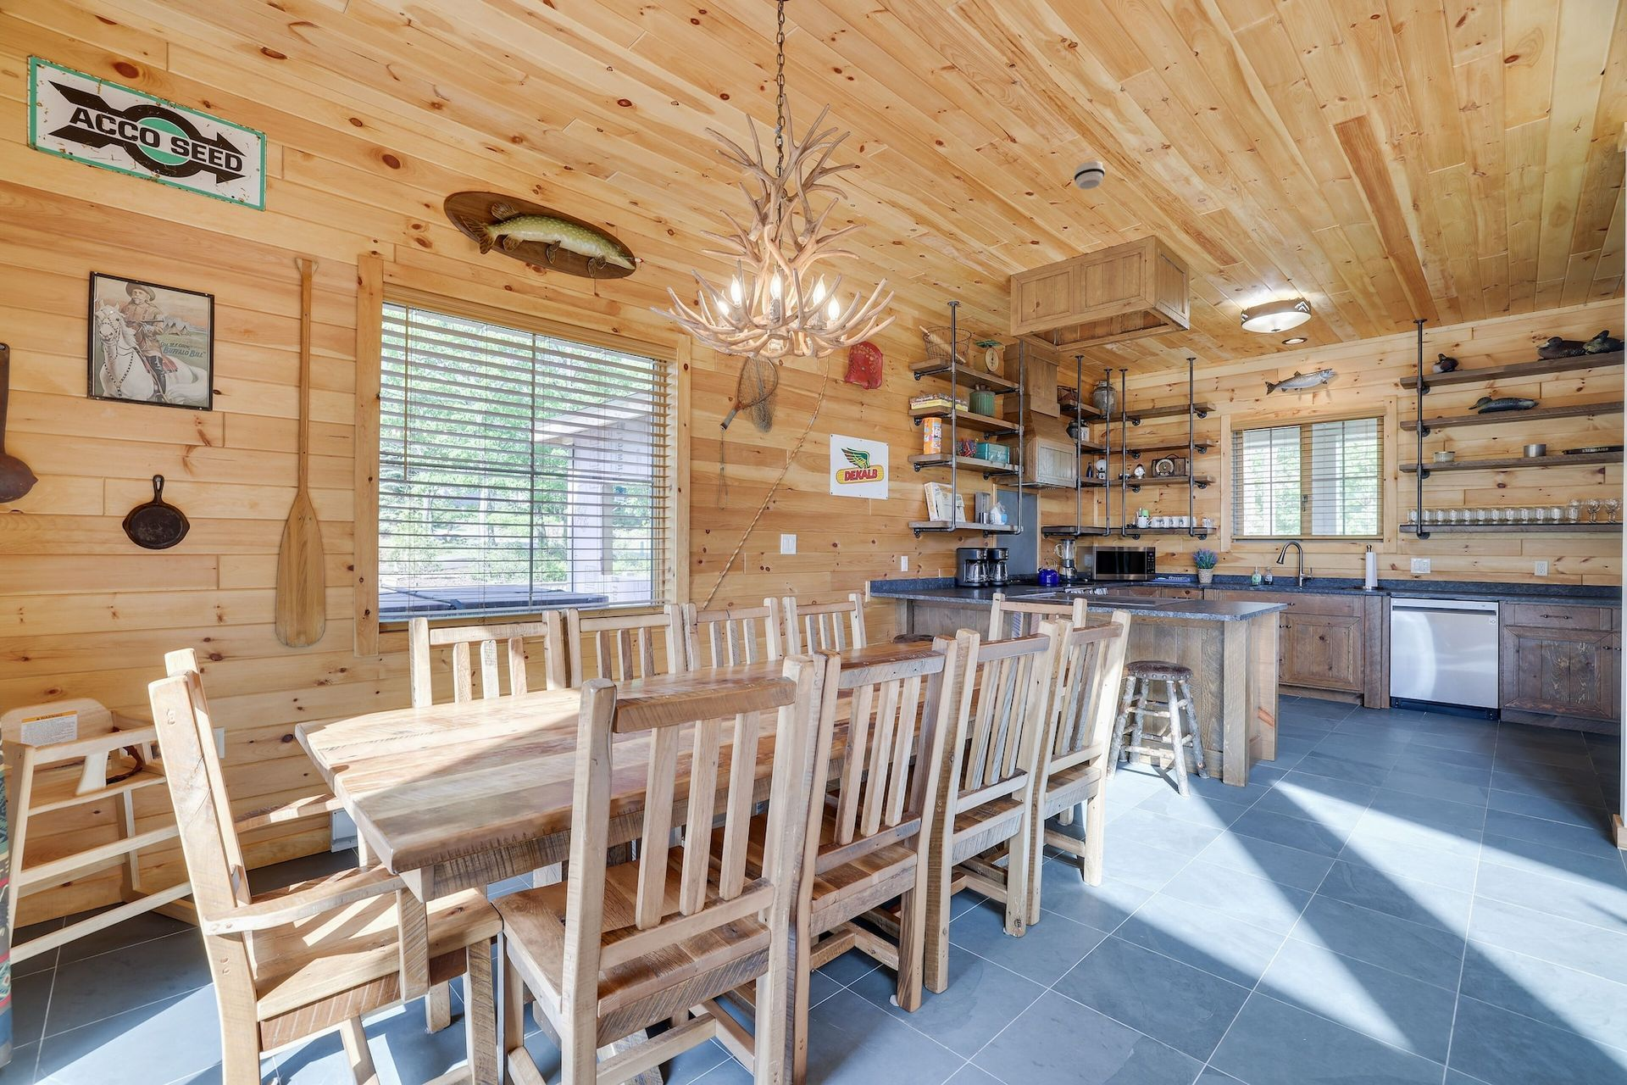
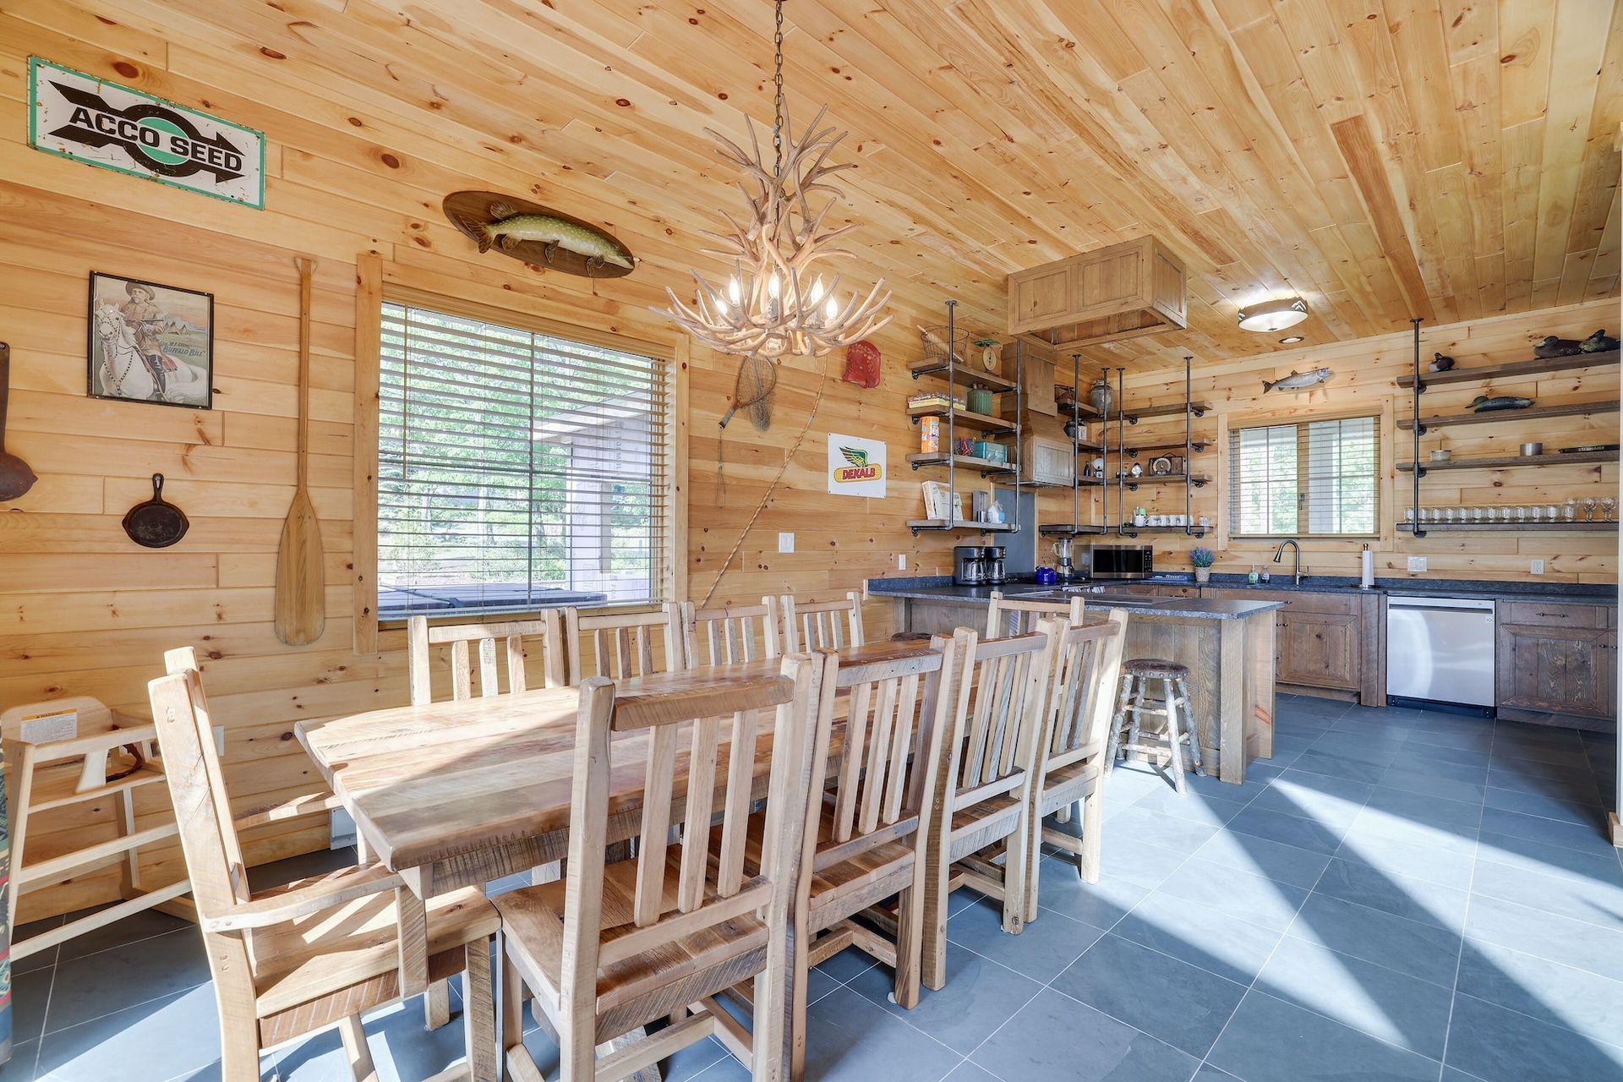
- smoke detector (1088, 176)
